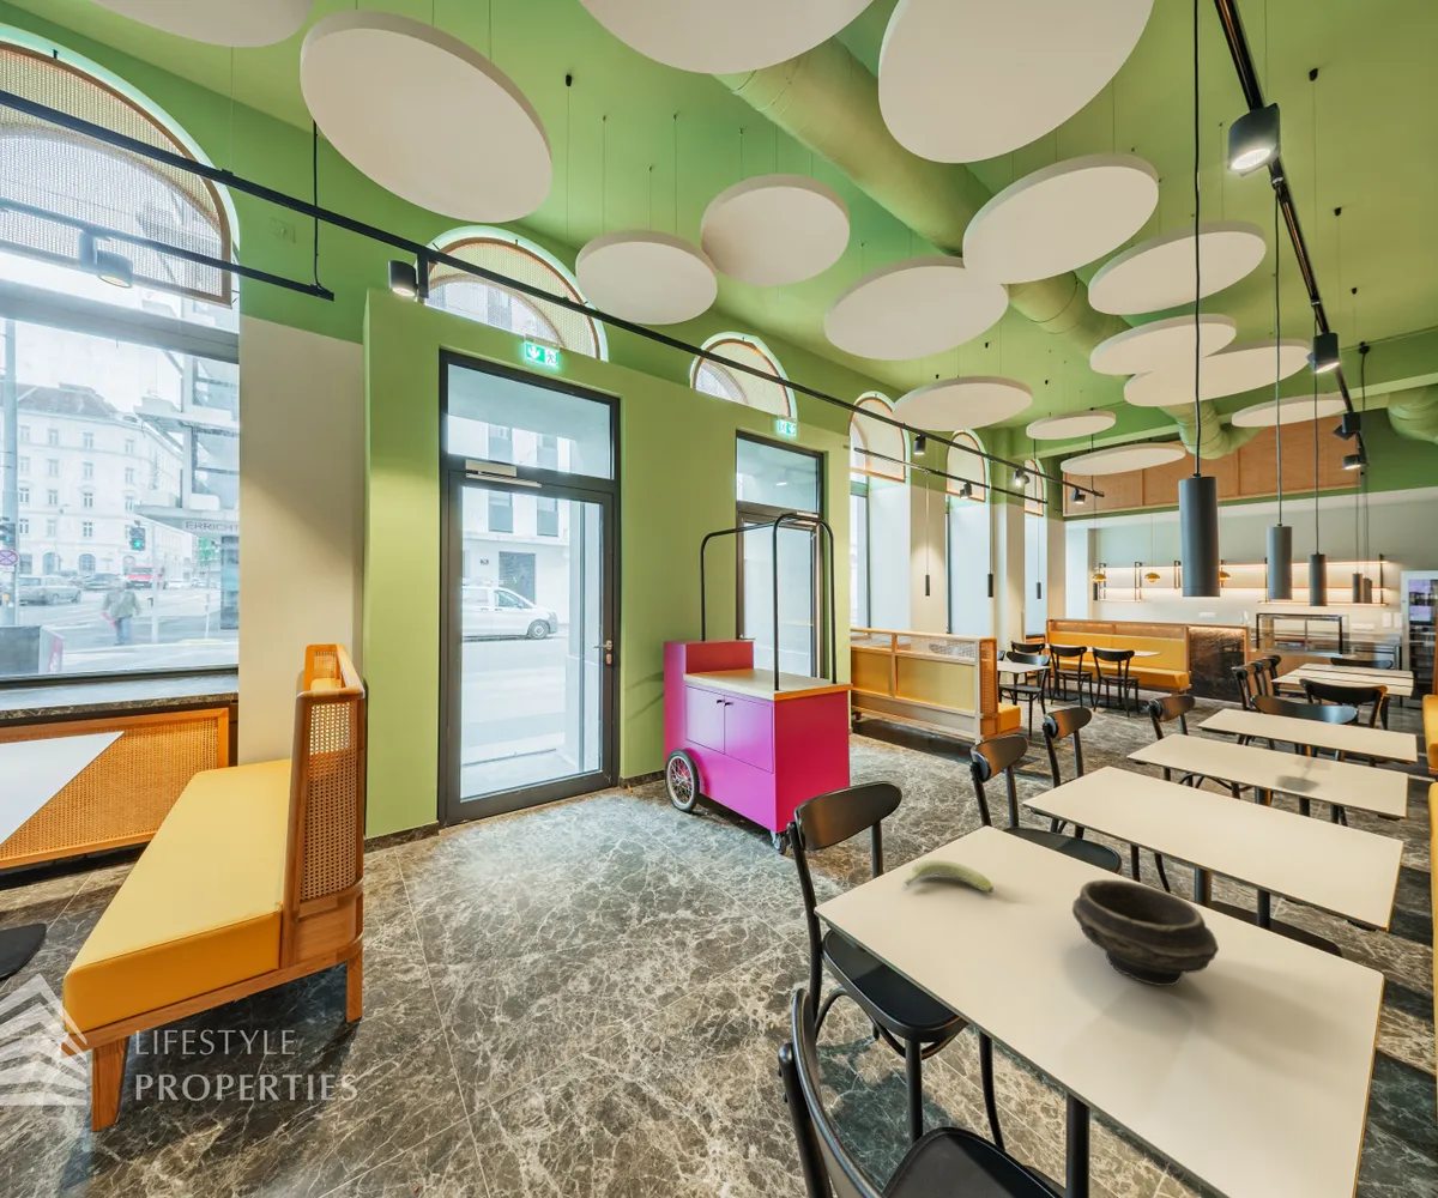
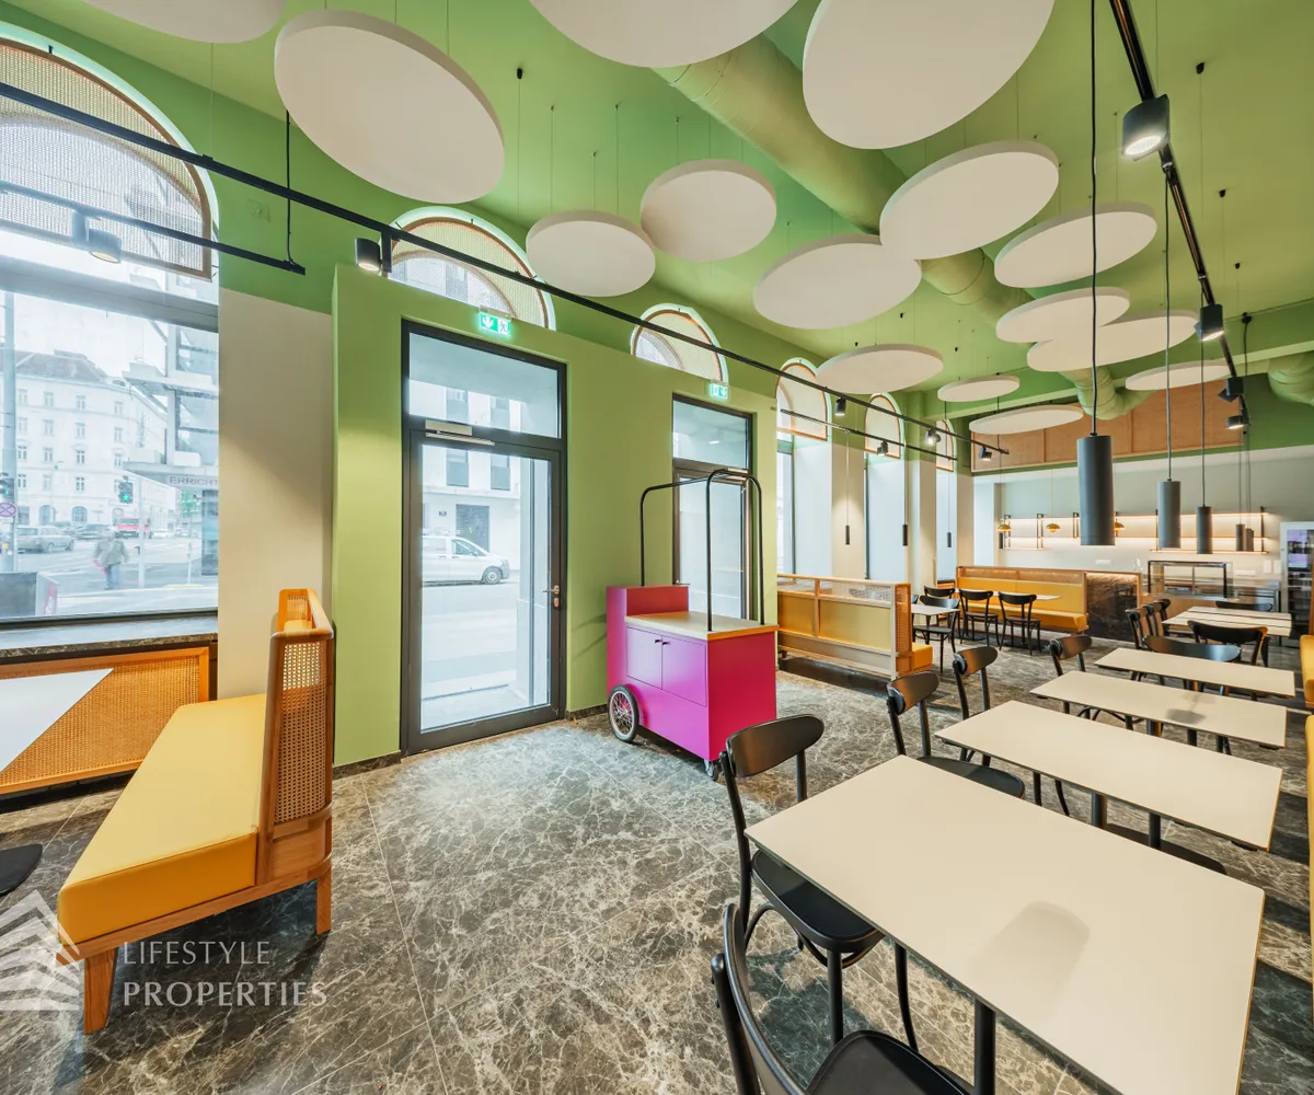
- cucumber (942, 875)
- bowl (1142, 934)
